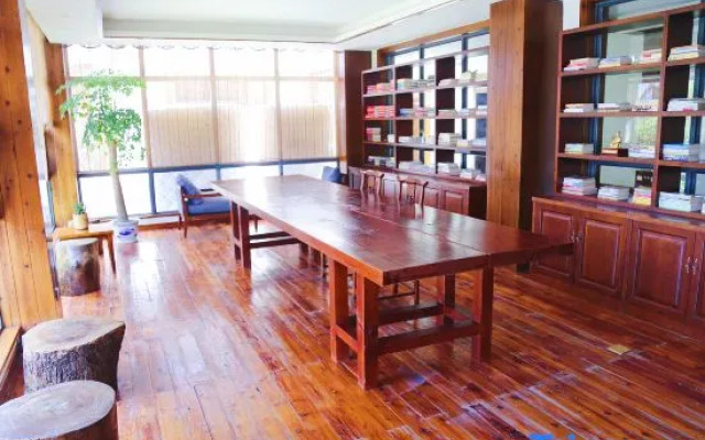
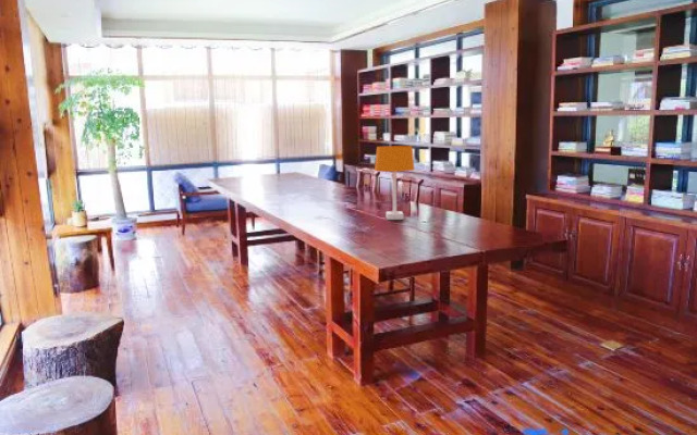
+ desk lamp (394, 183)
